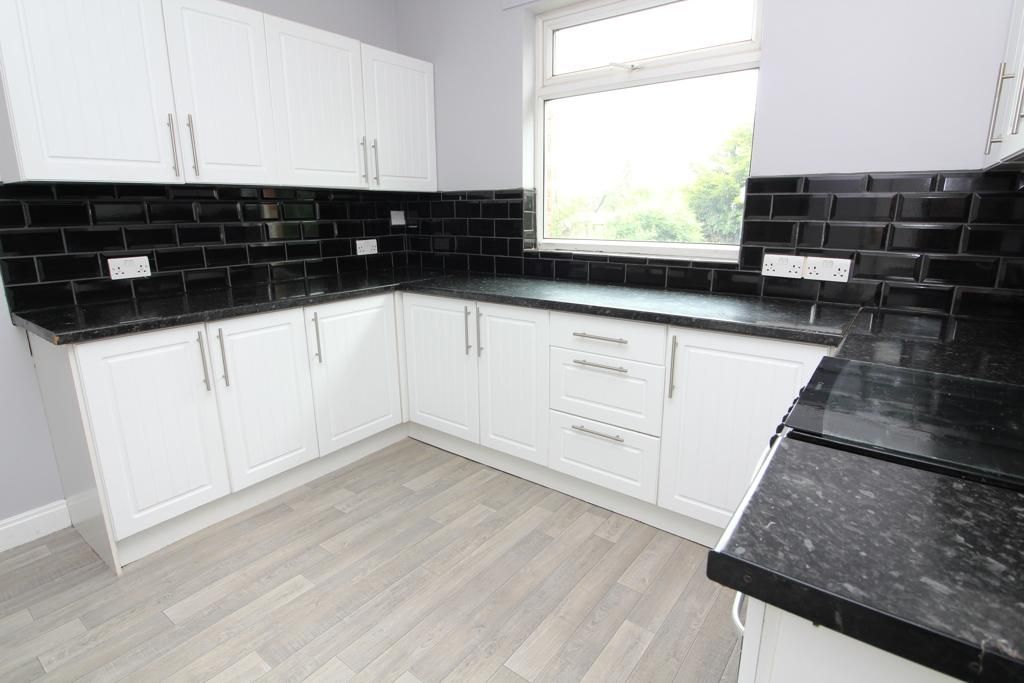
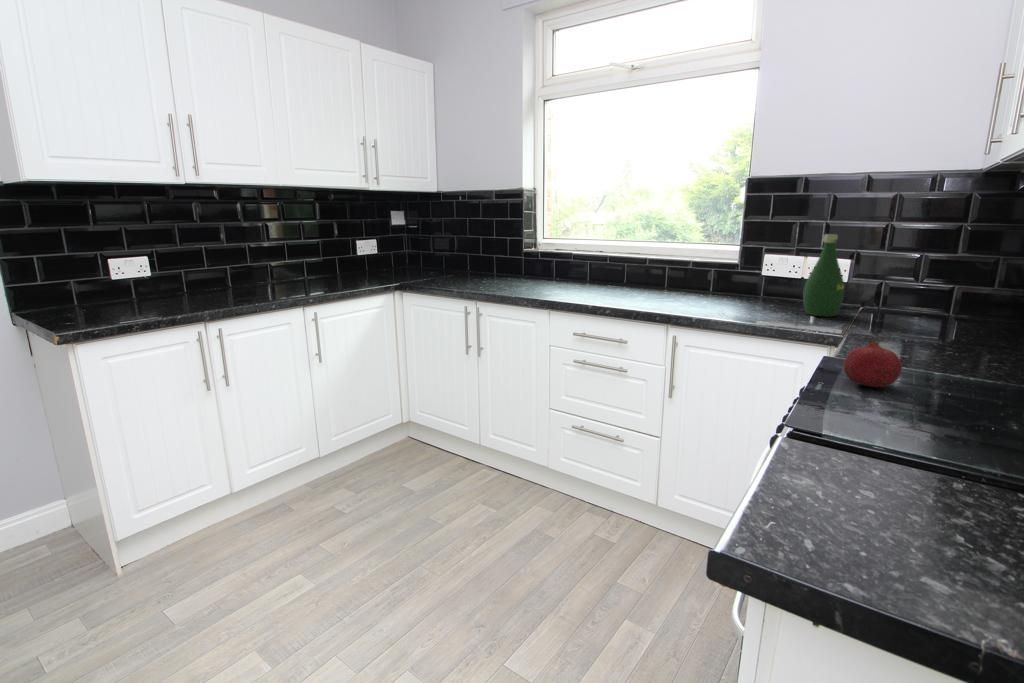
+ bottle (825, 274)
+ fruit (872, 362)
